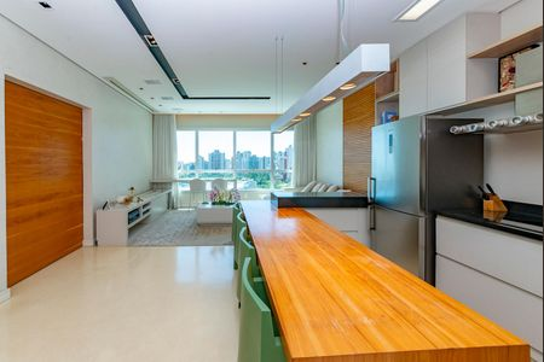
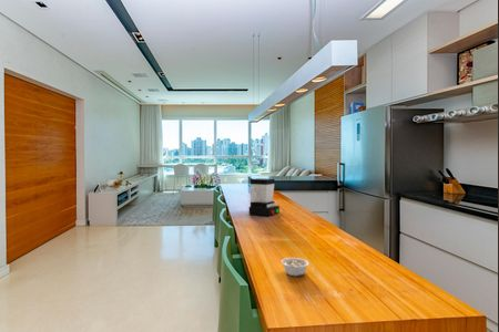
+ coffee maker (263, 196)
+ legume (295, 266)
